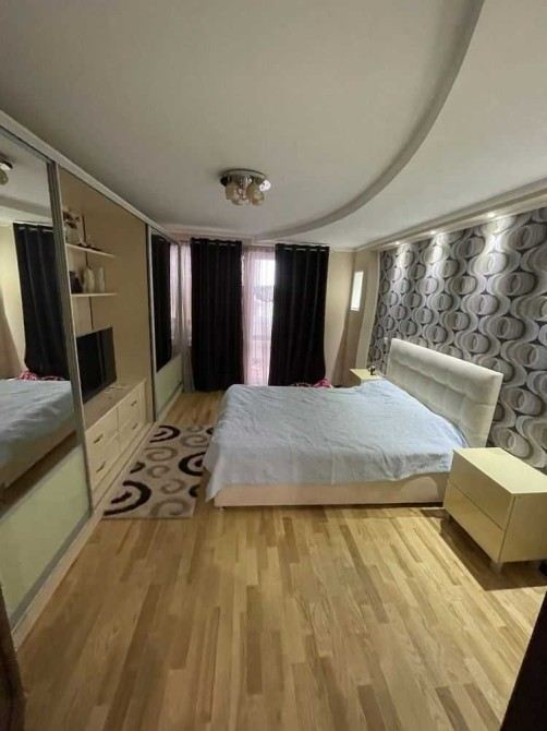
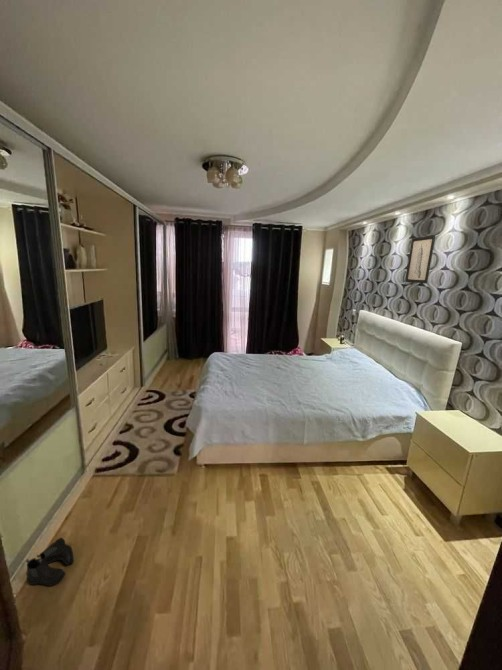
+ boots (53, 554)
+ wall art (419, 260)
